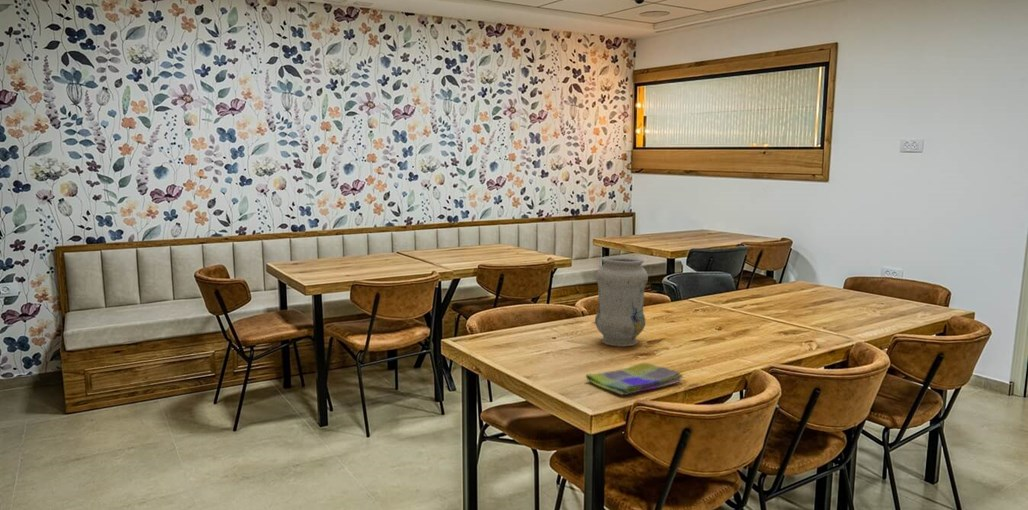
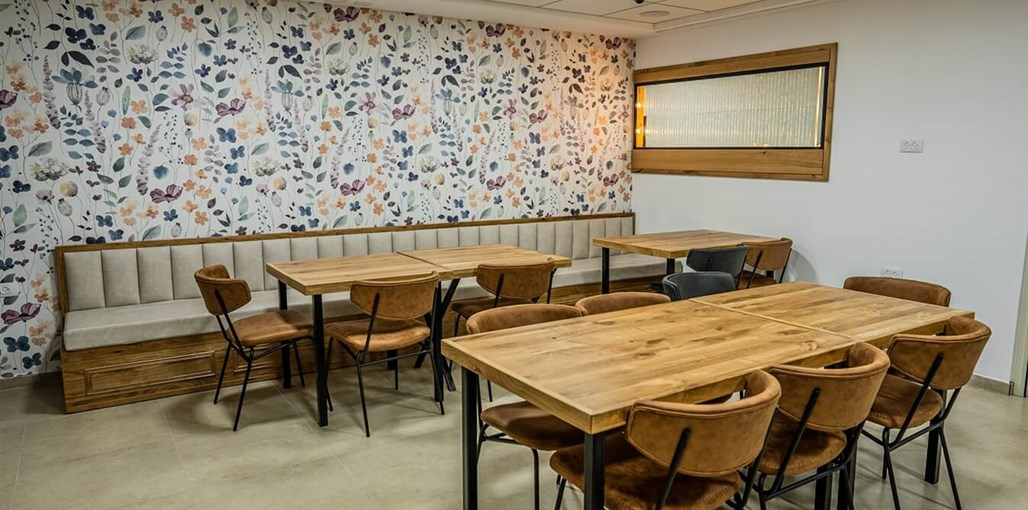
- vase (621, 300)
- dish towel (634, 377)
